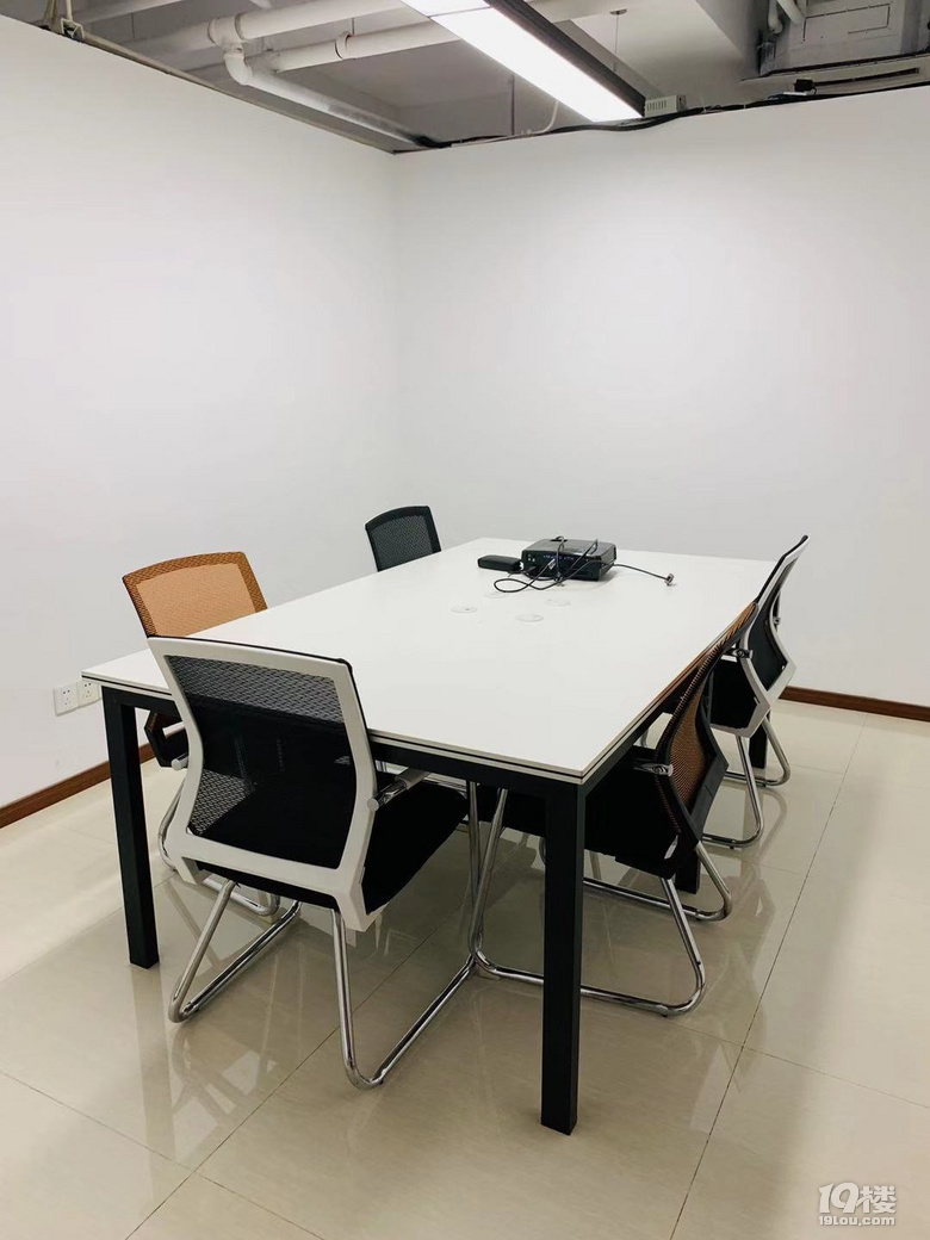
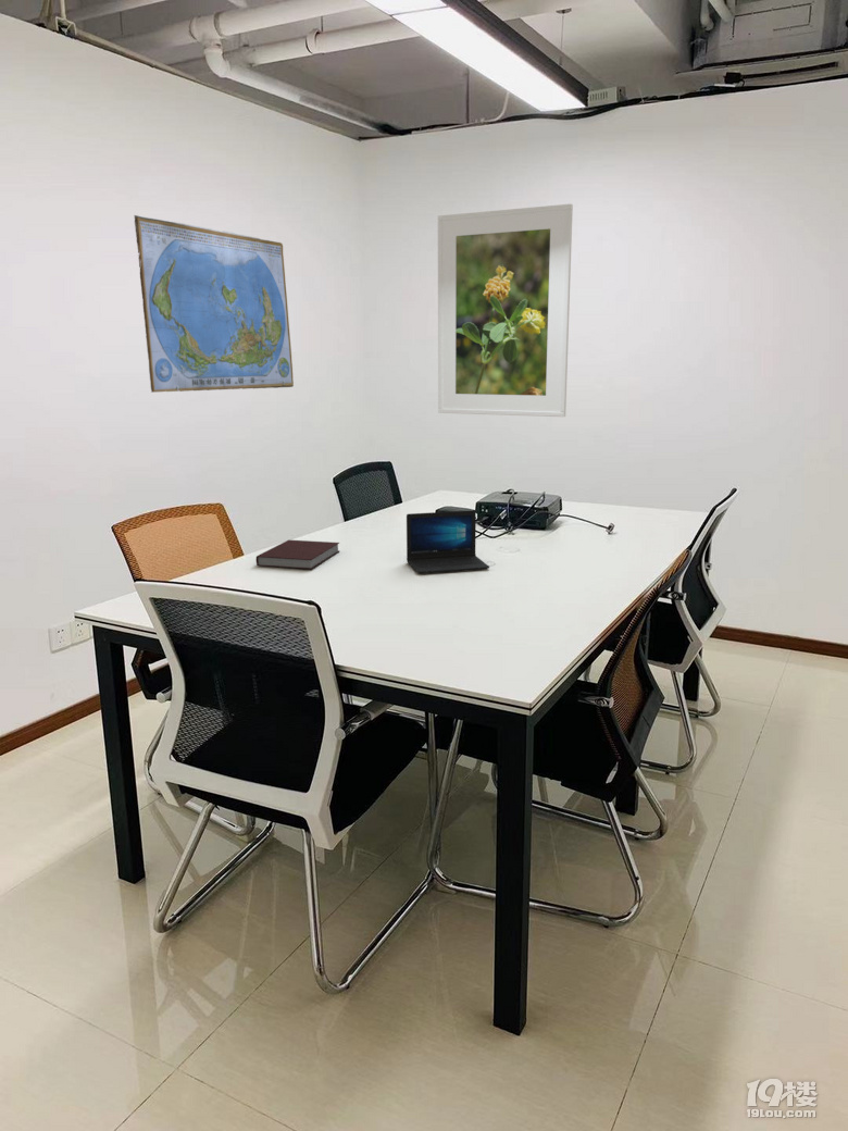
+ laptop (447, 540)
+ notebook (299, 554)
+ world map (223, 311)
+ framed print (500, 315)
